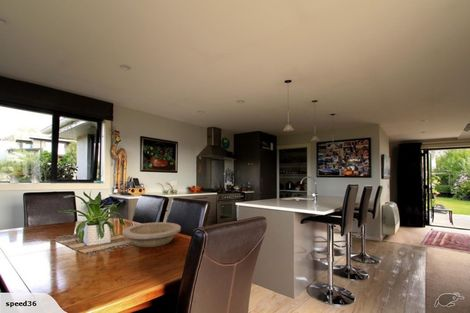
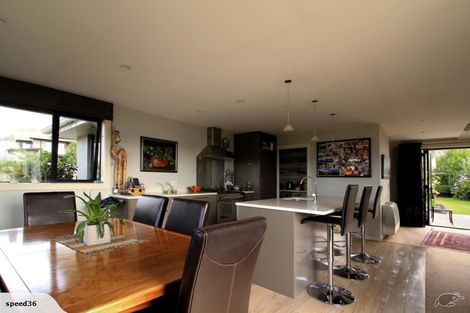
- bowl (152, 234)
